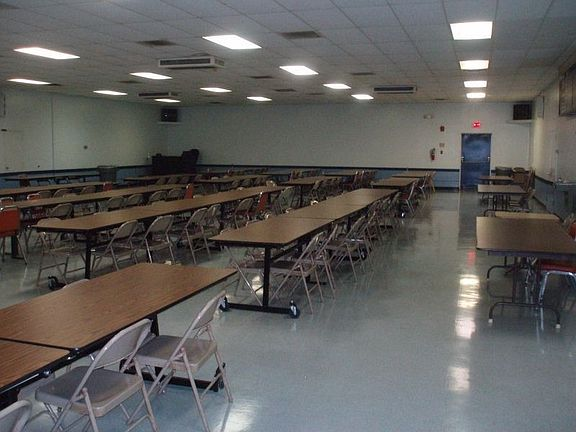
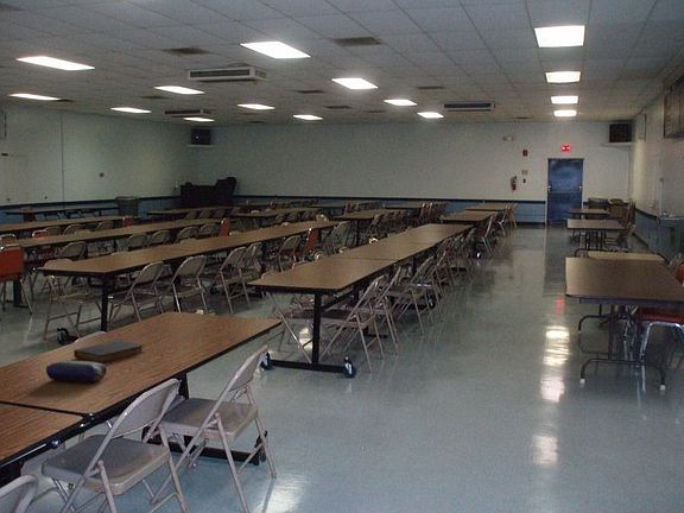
+ pencil case (76, 370)
+ book (109, 350)
